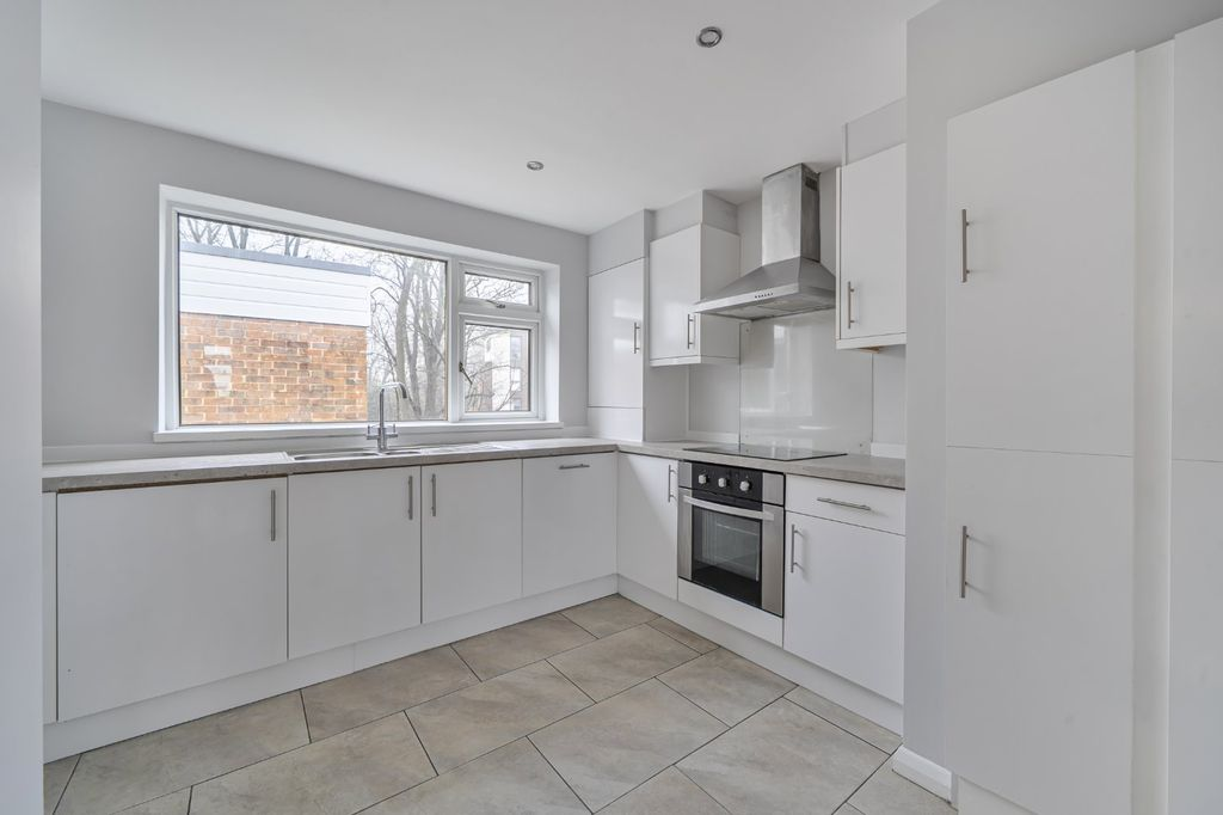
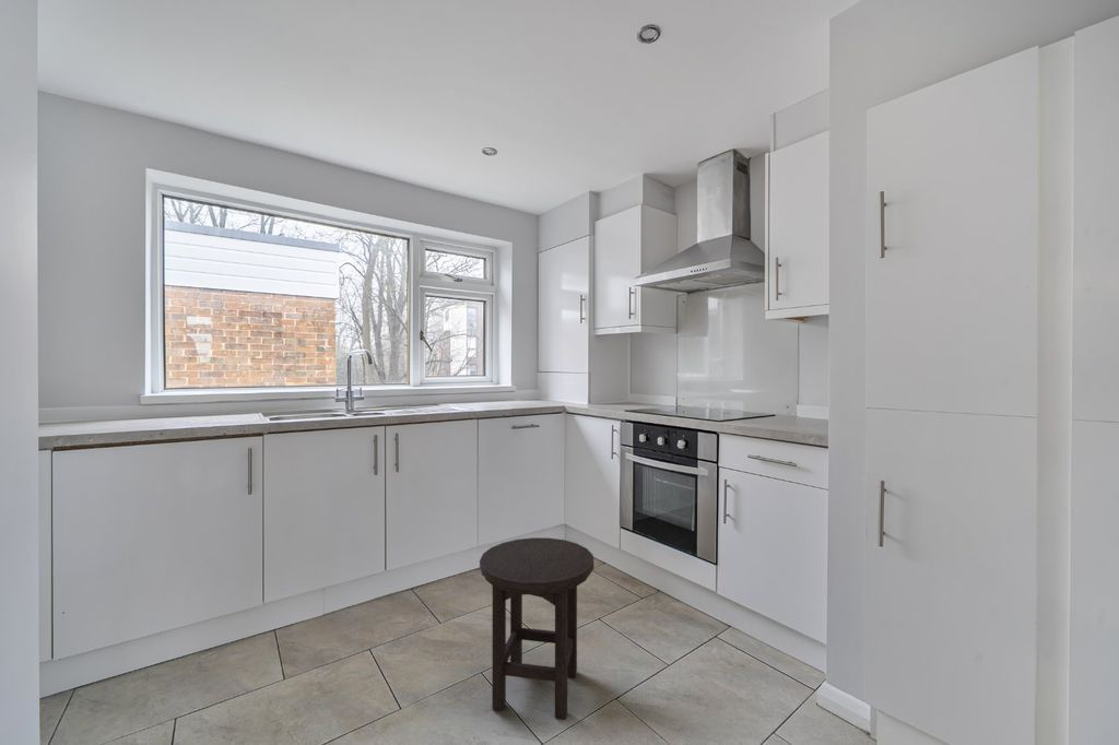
+ stool (537, 629)
